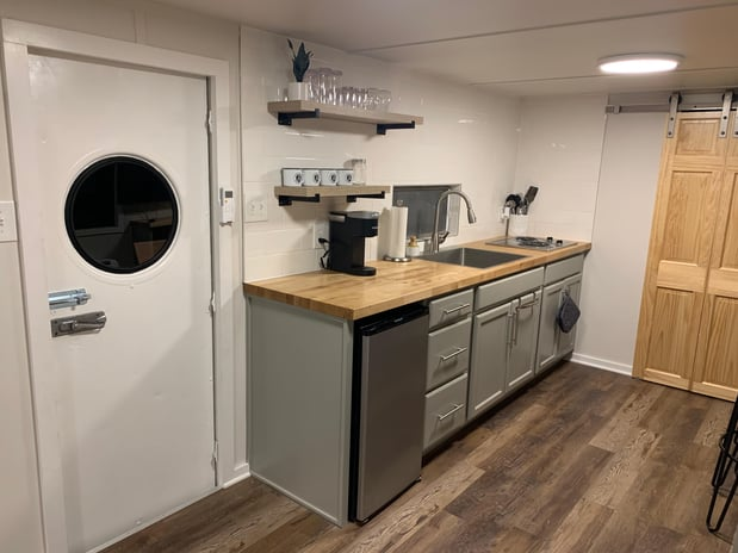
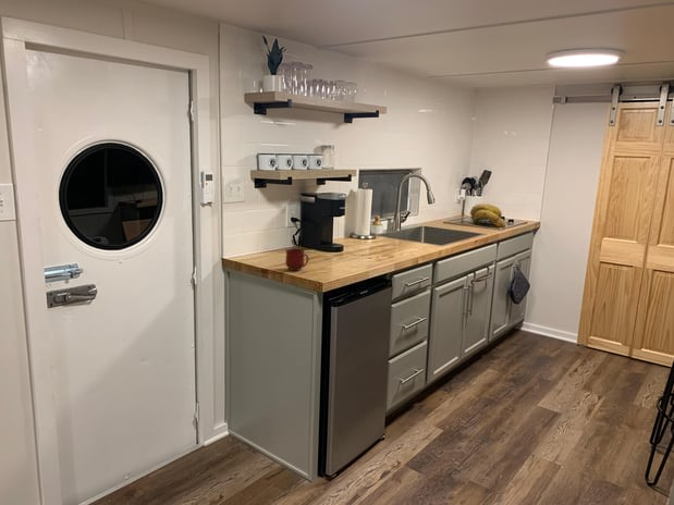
+ mug (297, 260)
+ banana bunch (488, 214)
